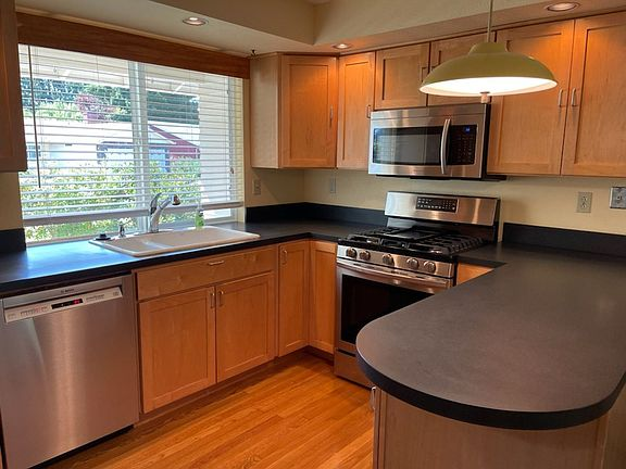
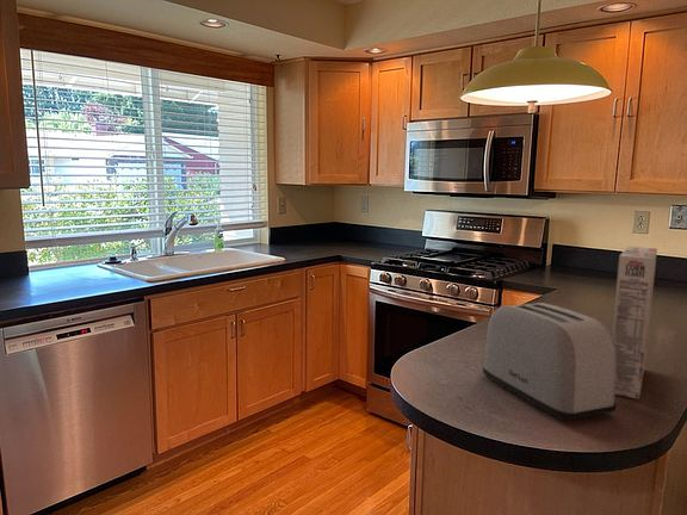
+ toaster (544, 352)
+ cereal box (632, 317)
